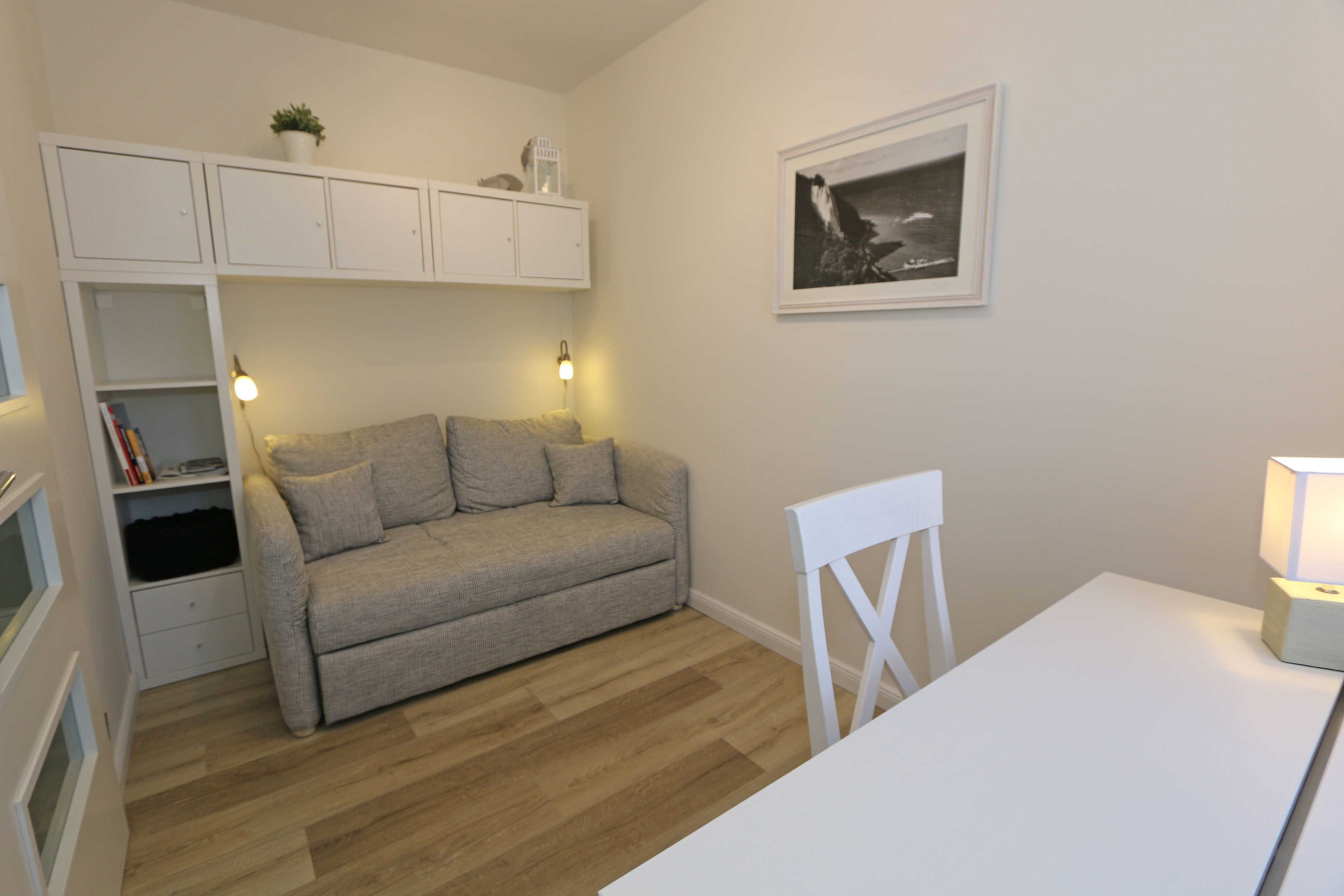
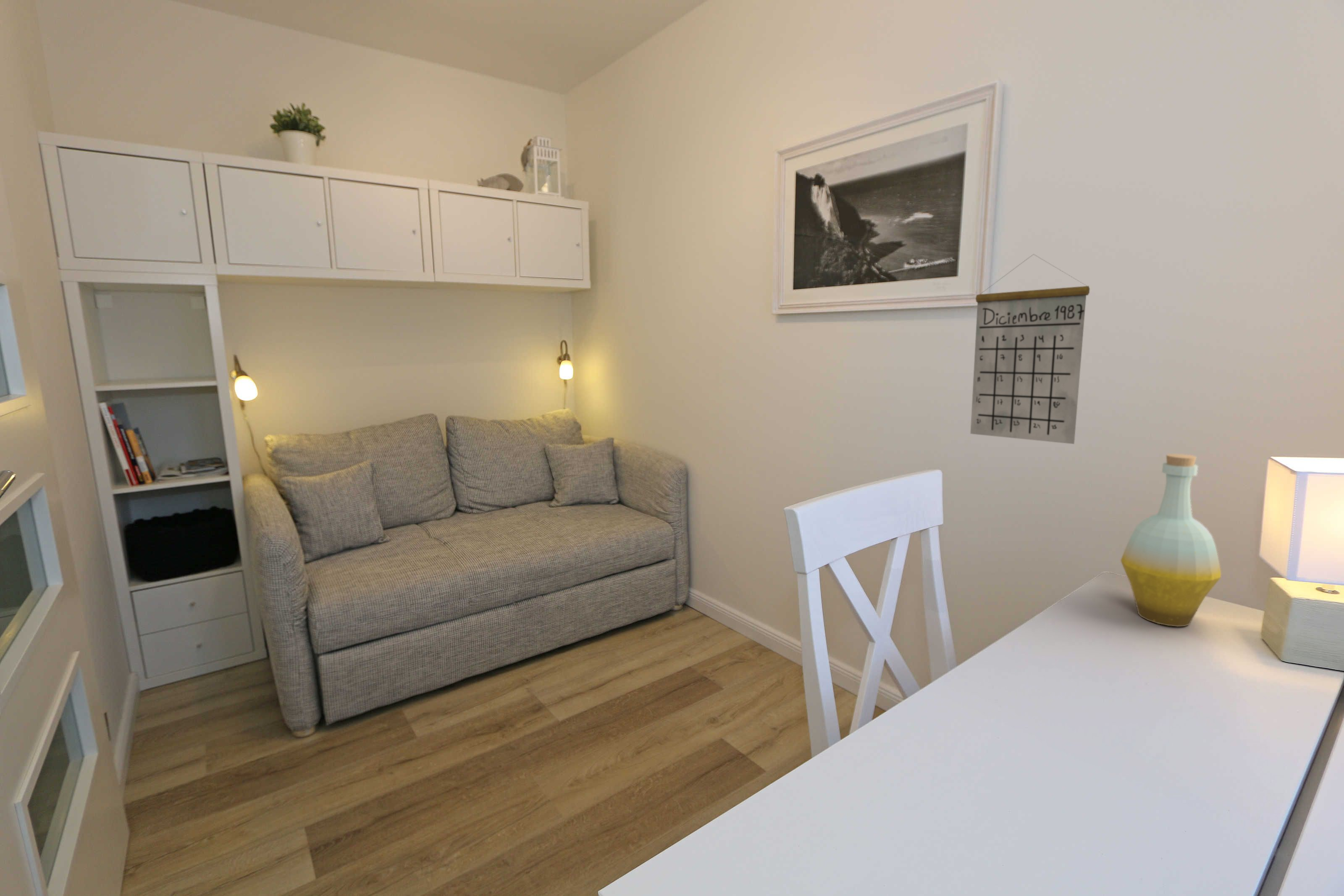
+ calendar (1026, 348)
+ bottle (1172, 538)
